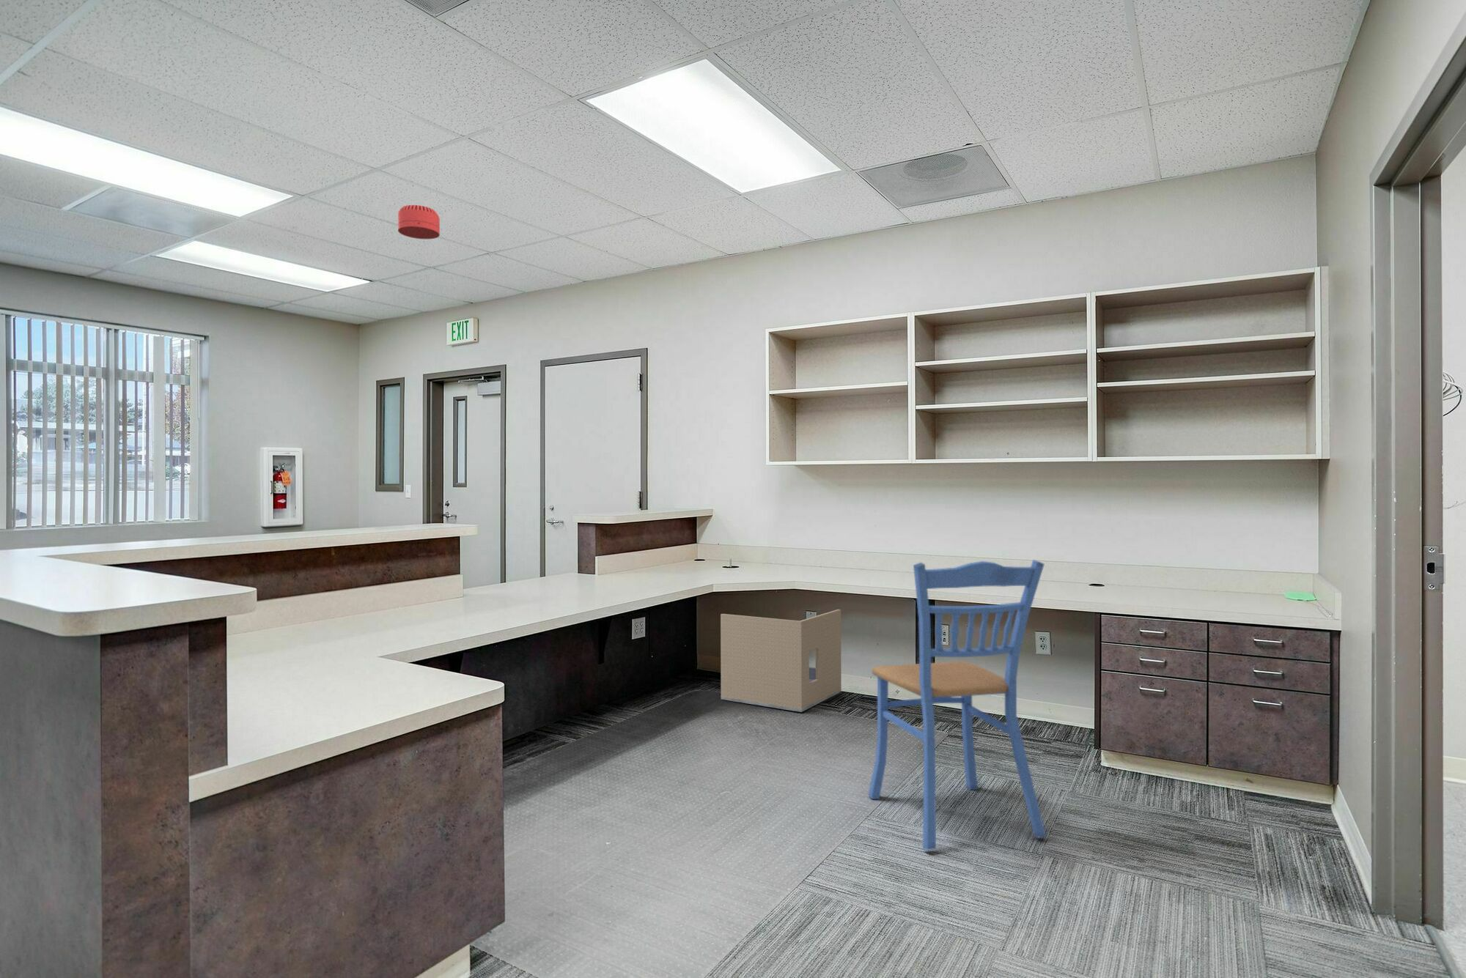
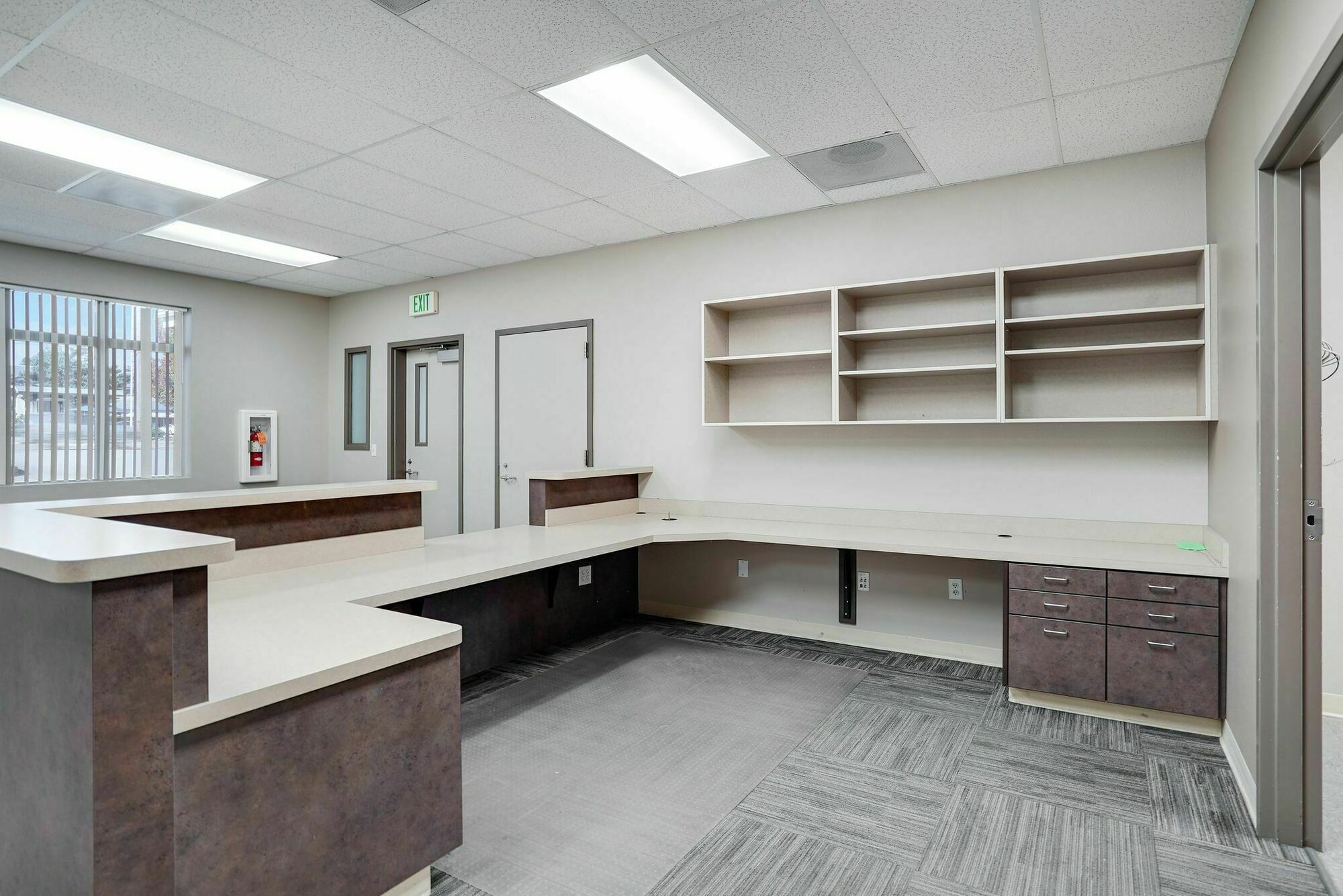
- smoke detector (418, 222)
- chair (950, 685)
- cardboard box (782, 654)
